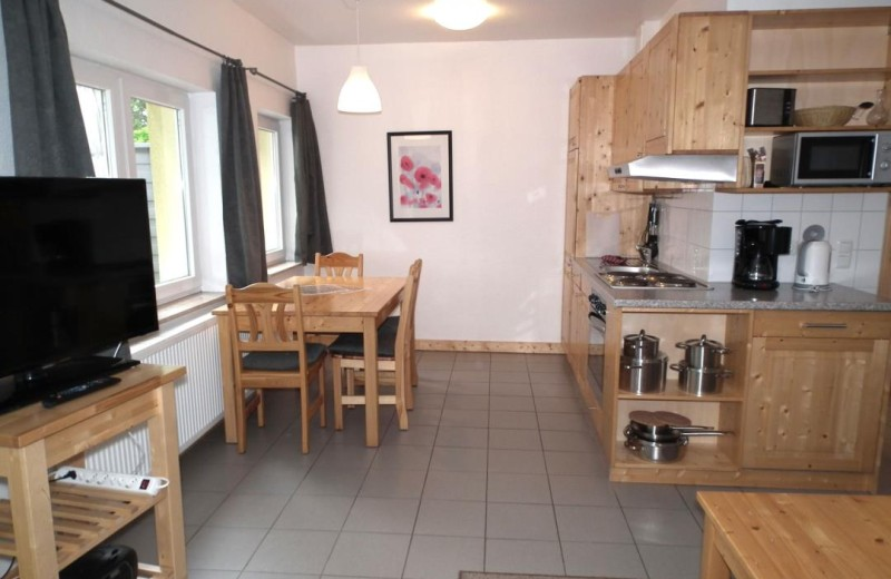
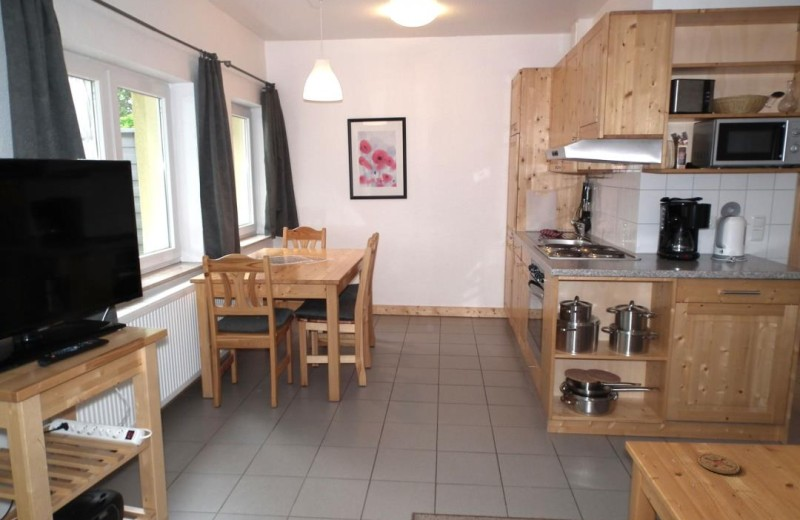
+ coaster (718, 463)
